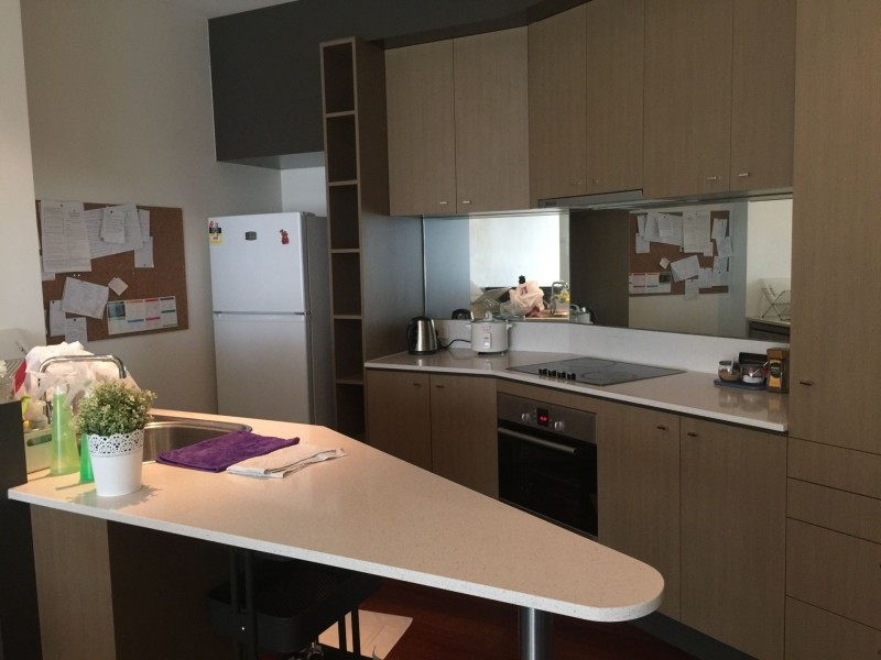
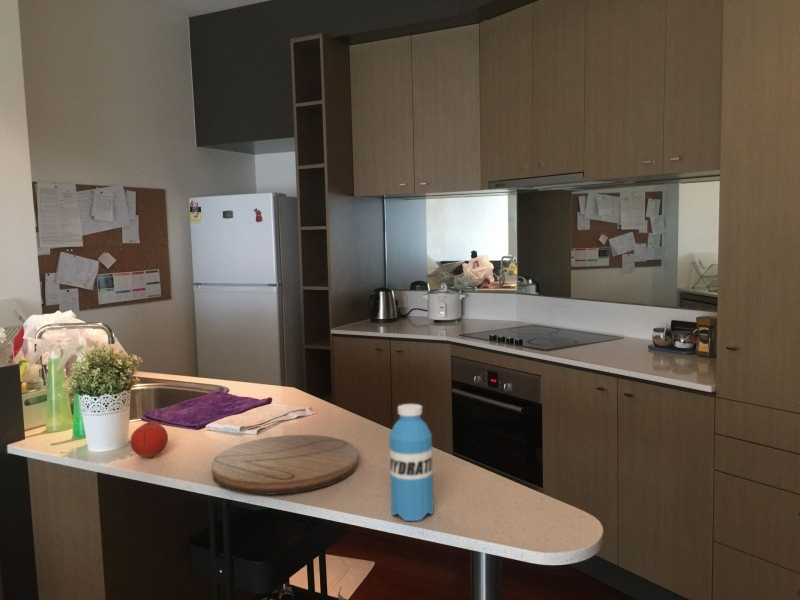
+ water bottle (411, 459)
+ cutting board (286, 461)
+ fruit (149, 437)
